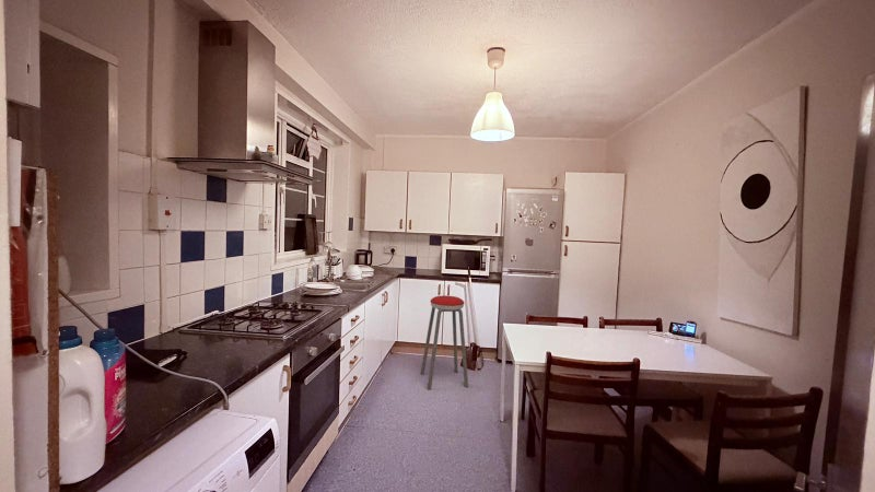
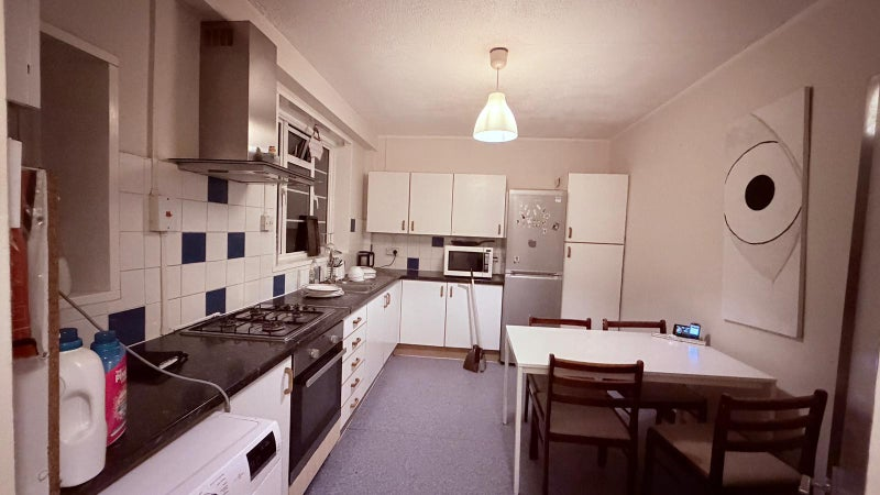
- music stool (453, 339)
